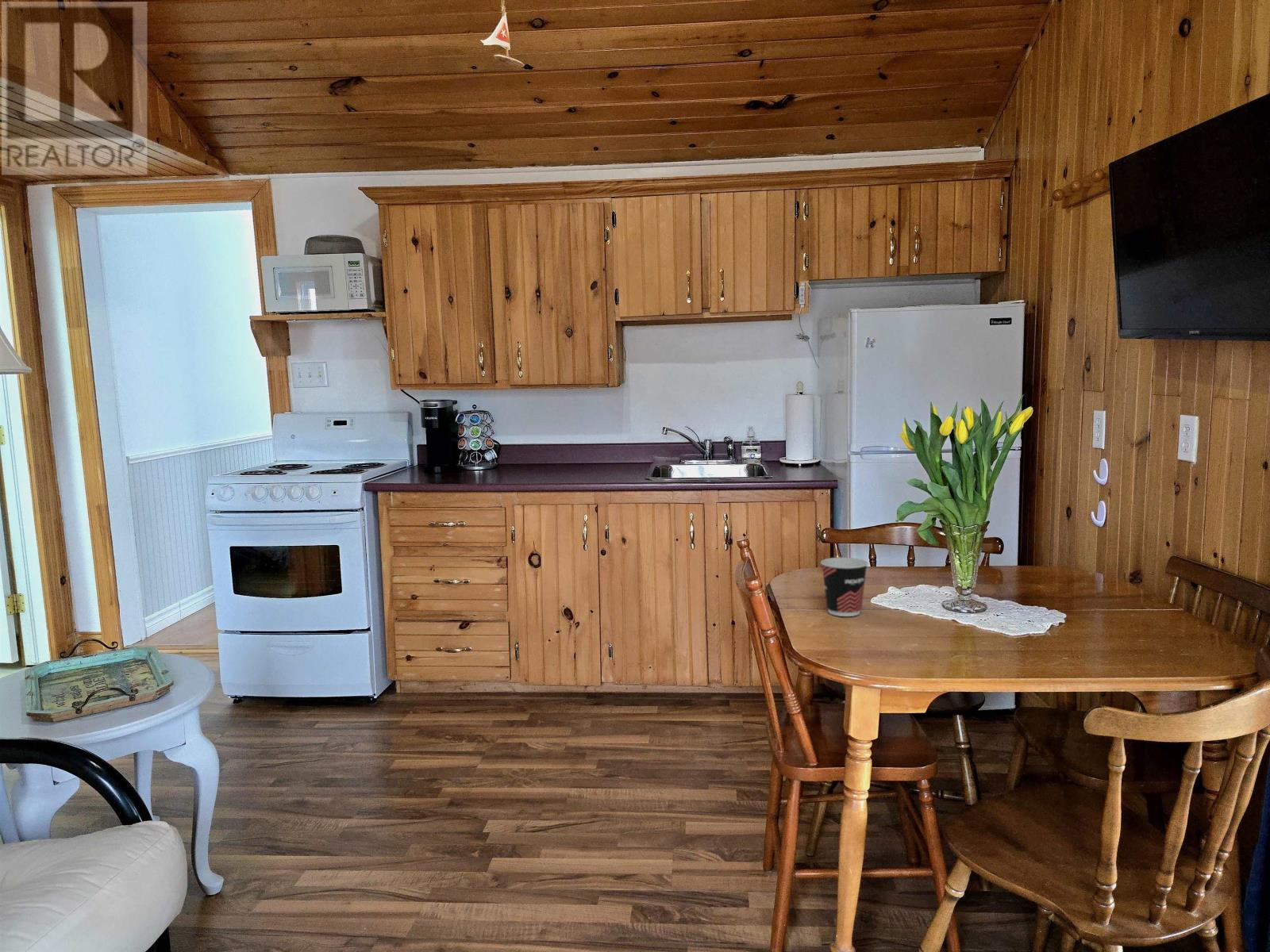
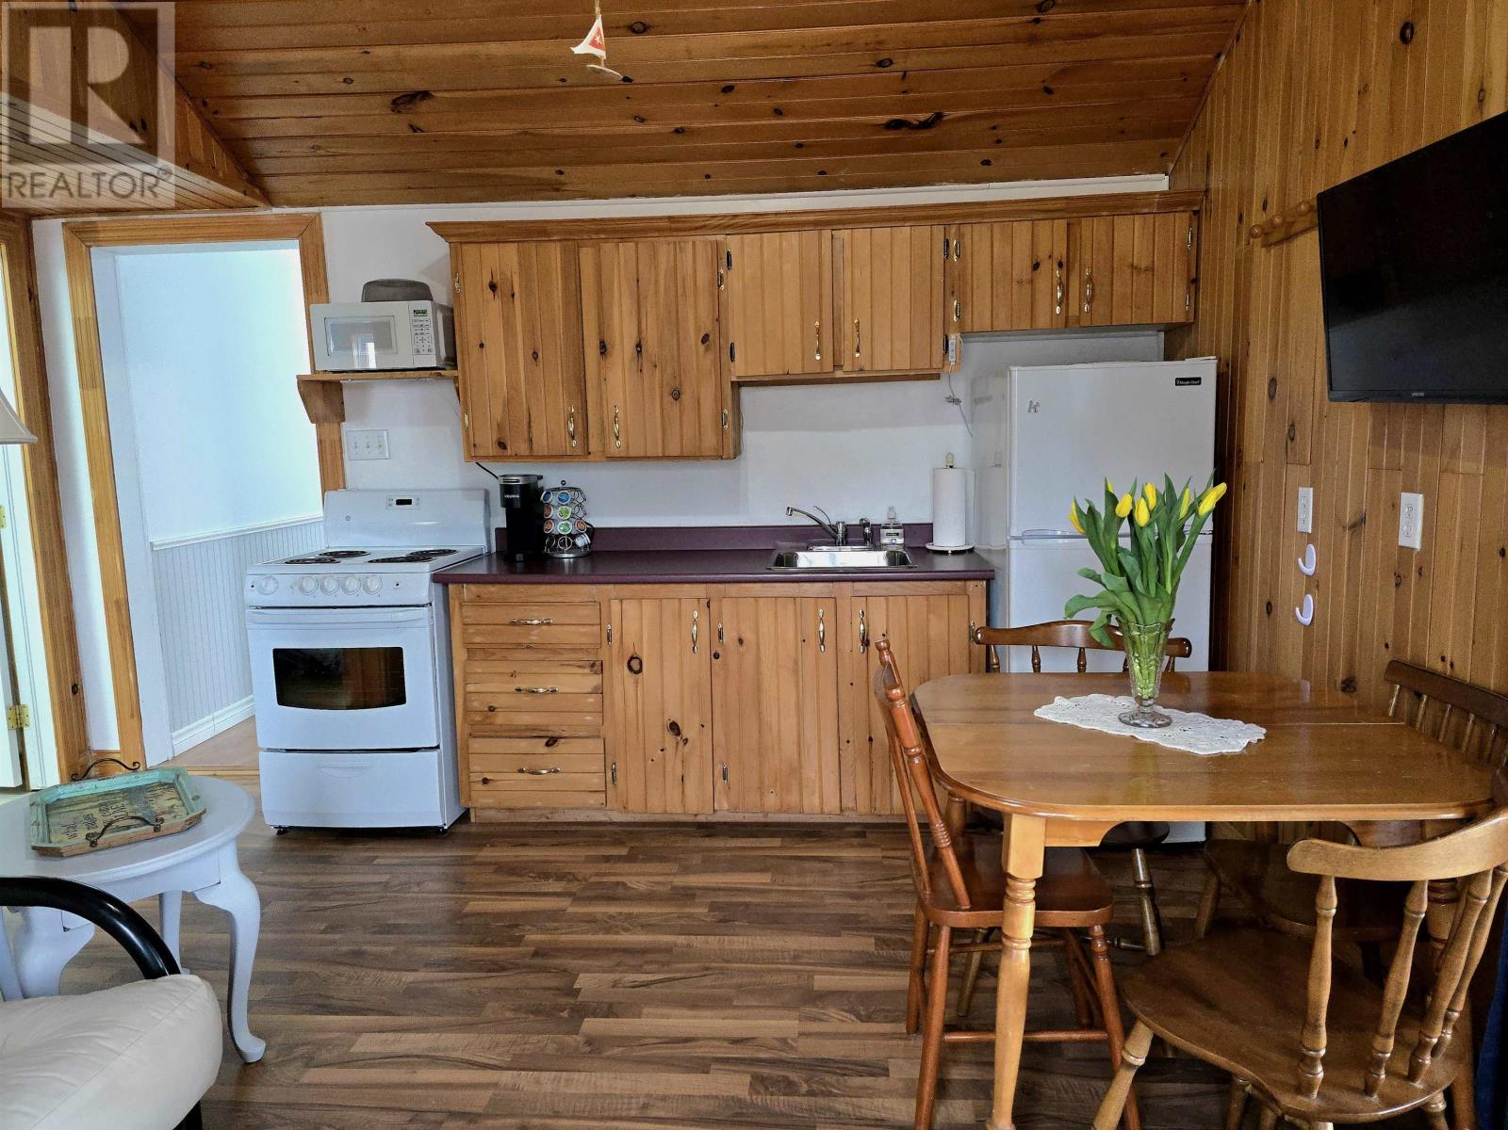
- cup (844, 587)
